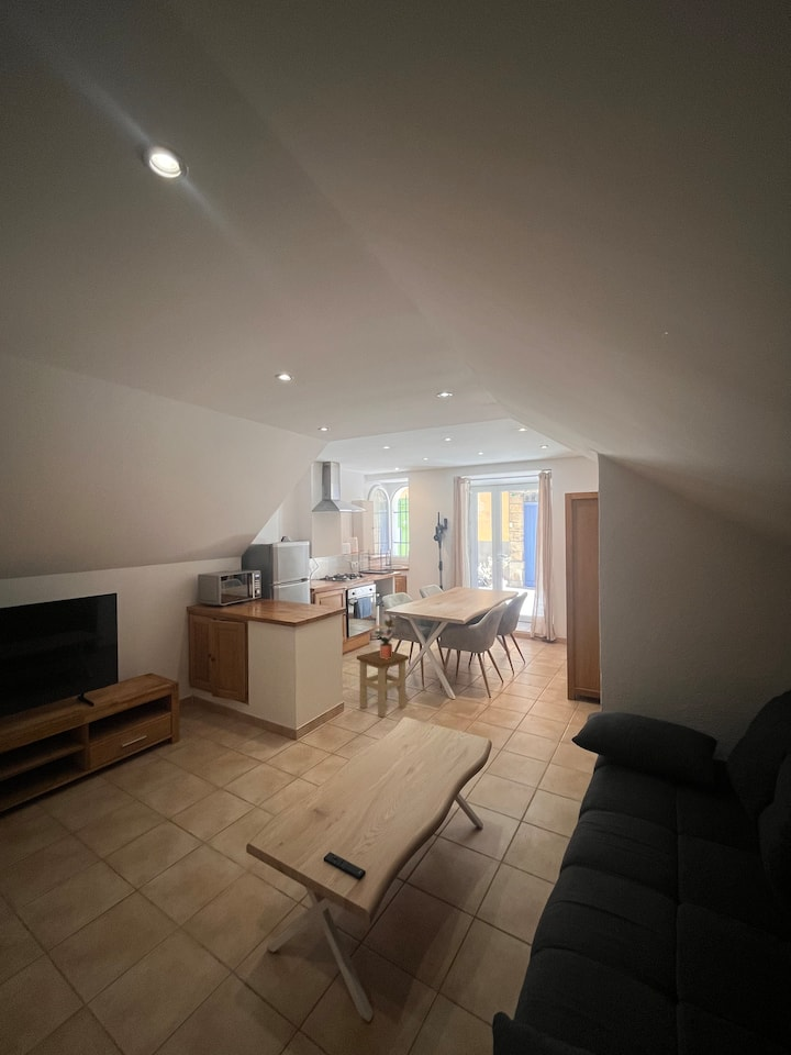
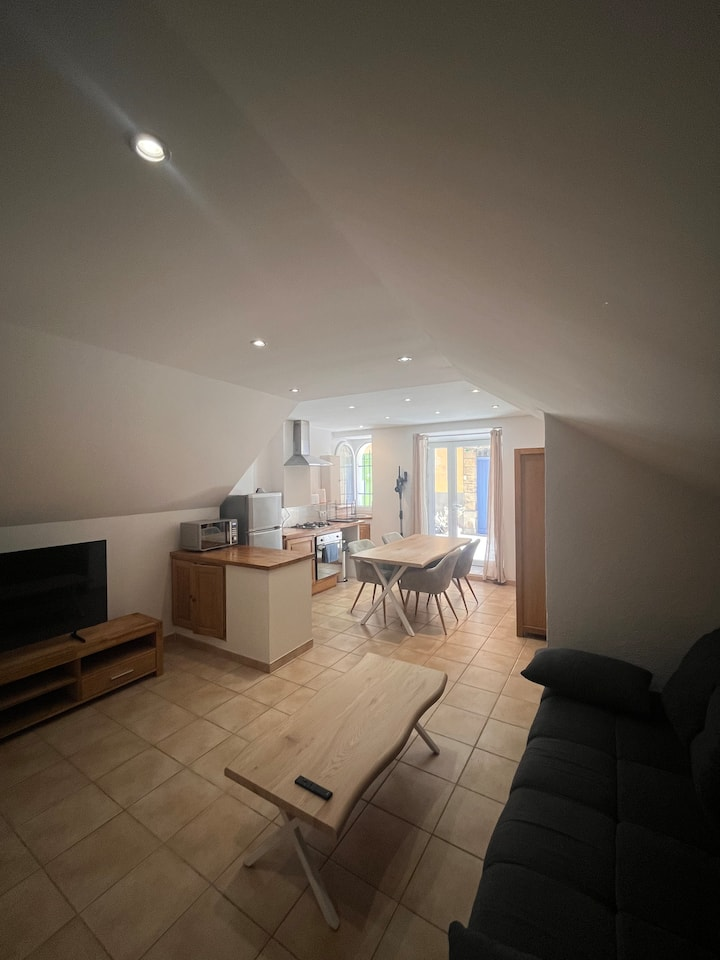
- stool (382, 681)
- potted plant (388, 636)
